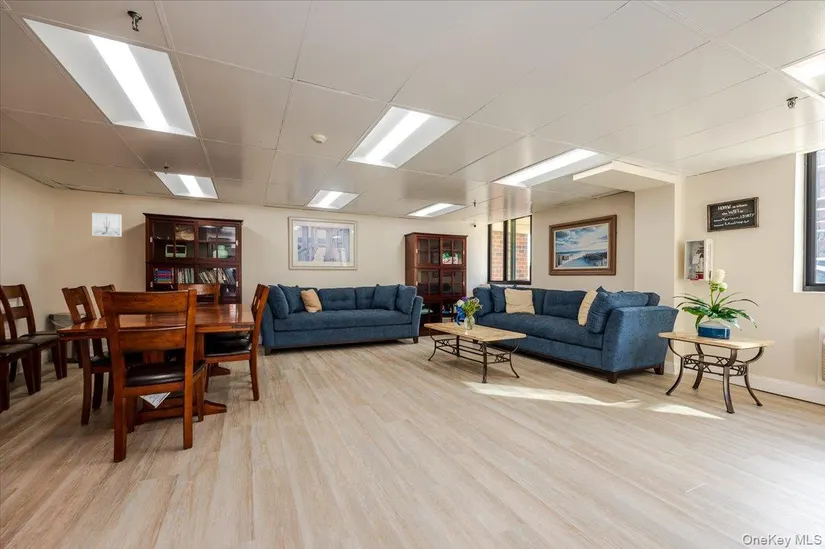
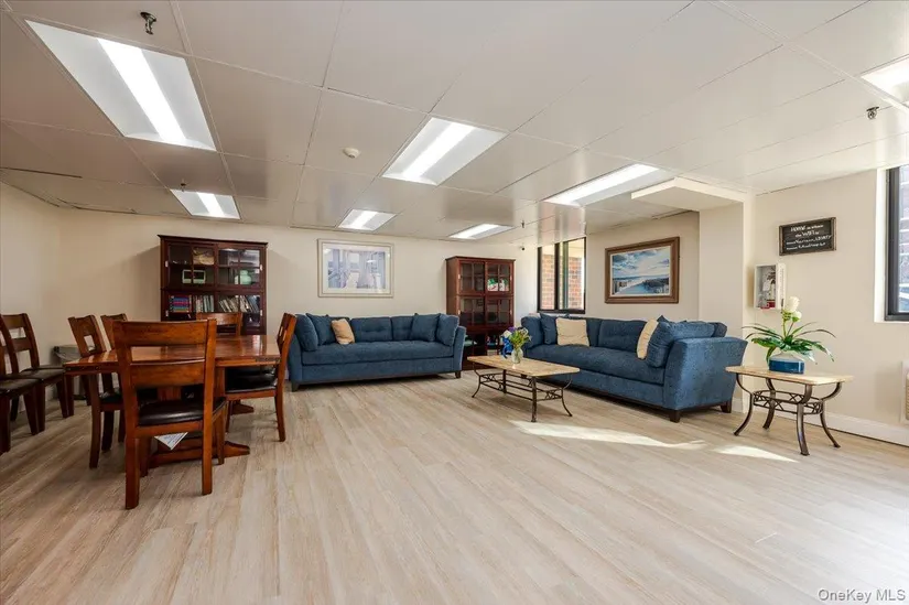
- wall art (107, 224)
